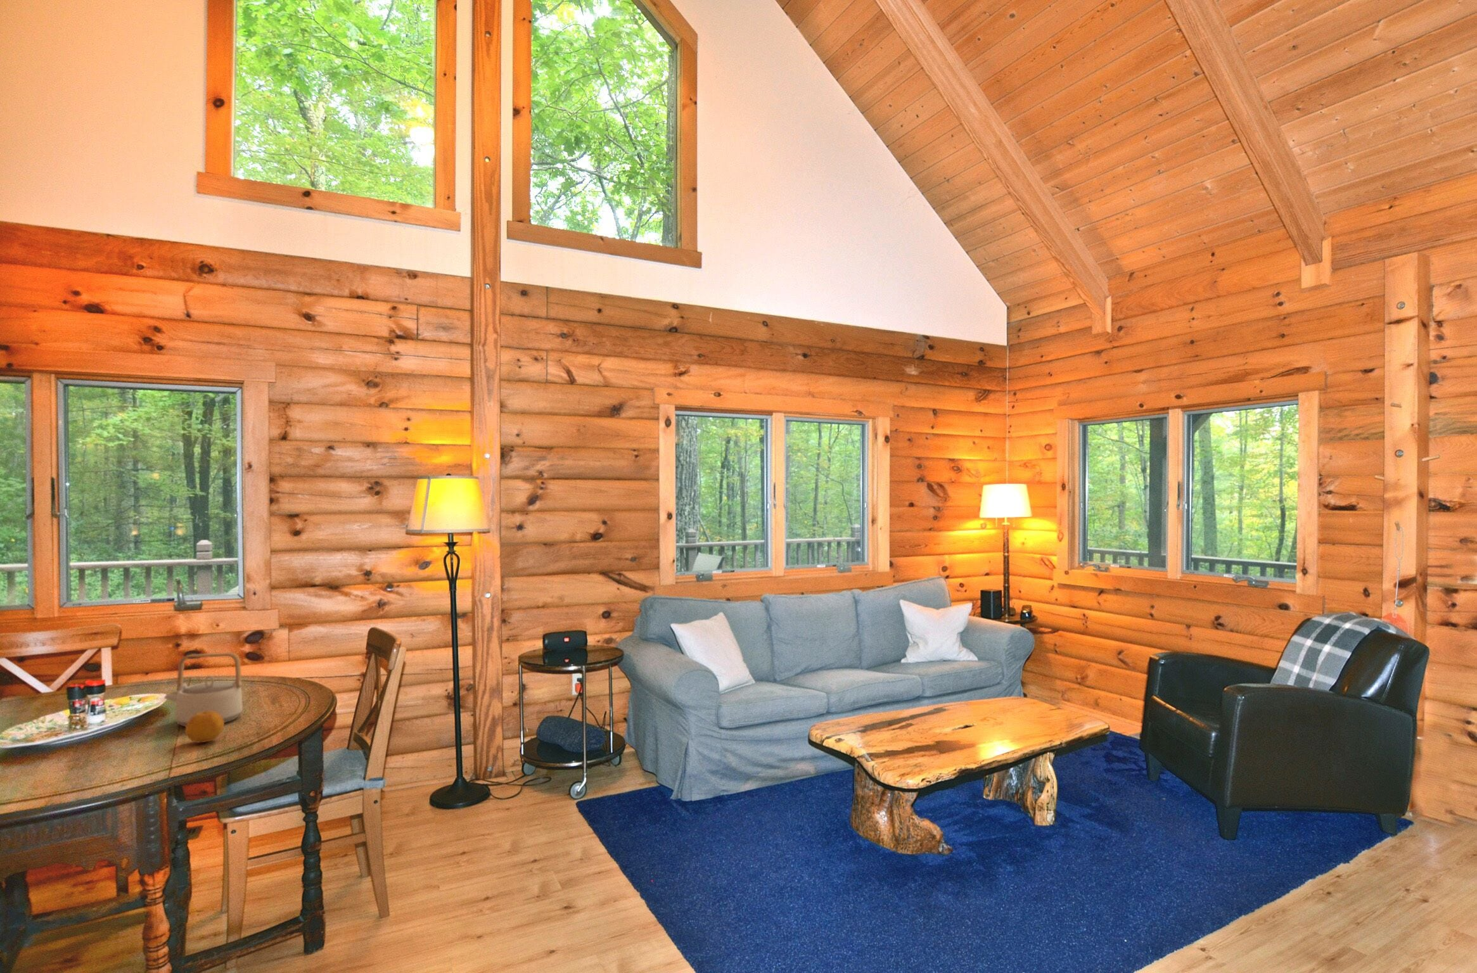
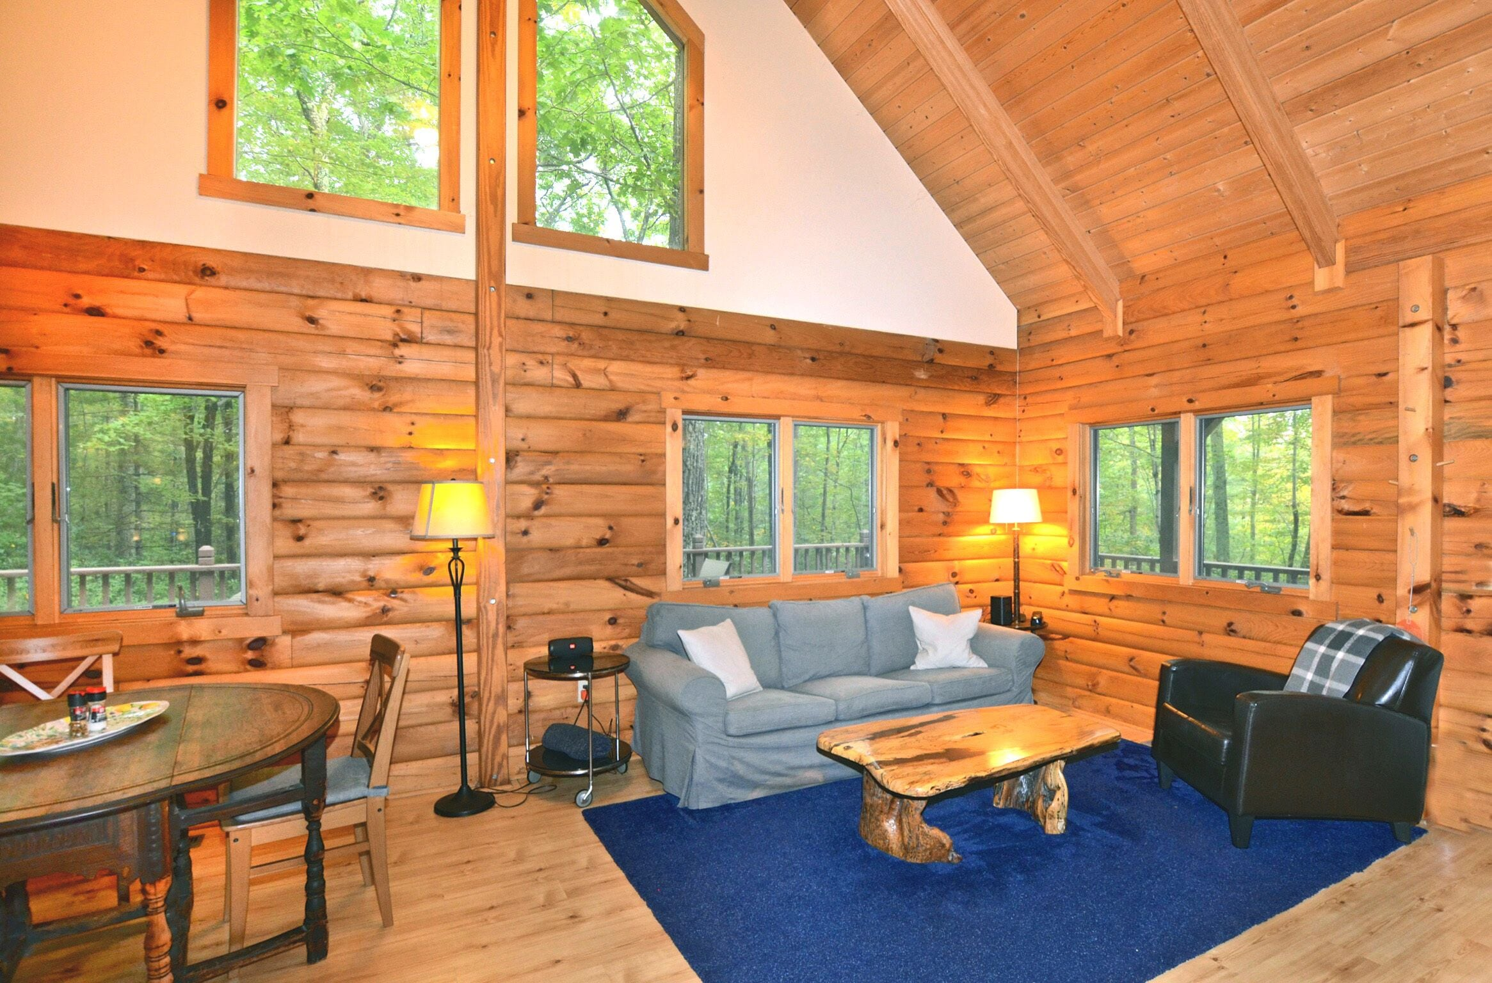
- teapot (203, 687)
- fruit (204, 726)
